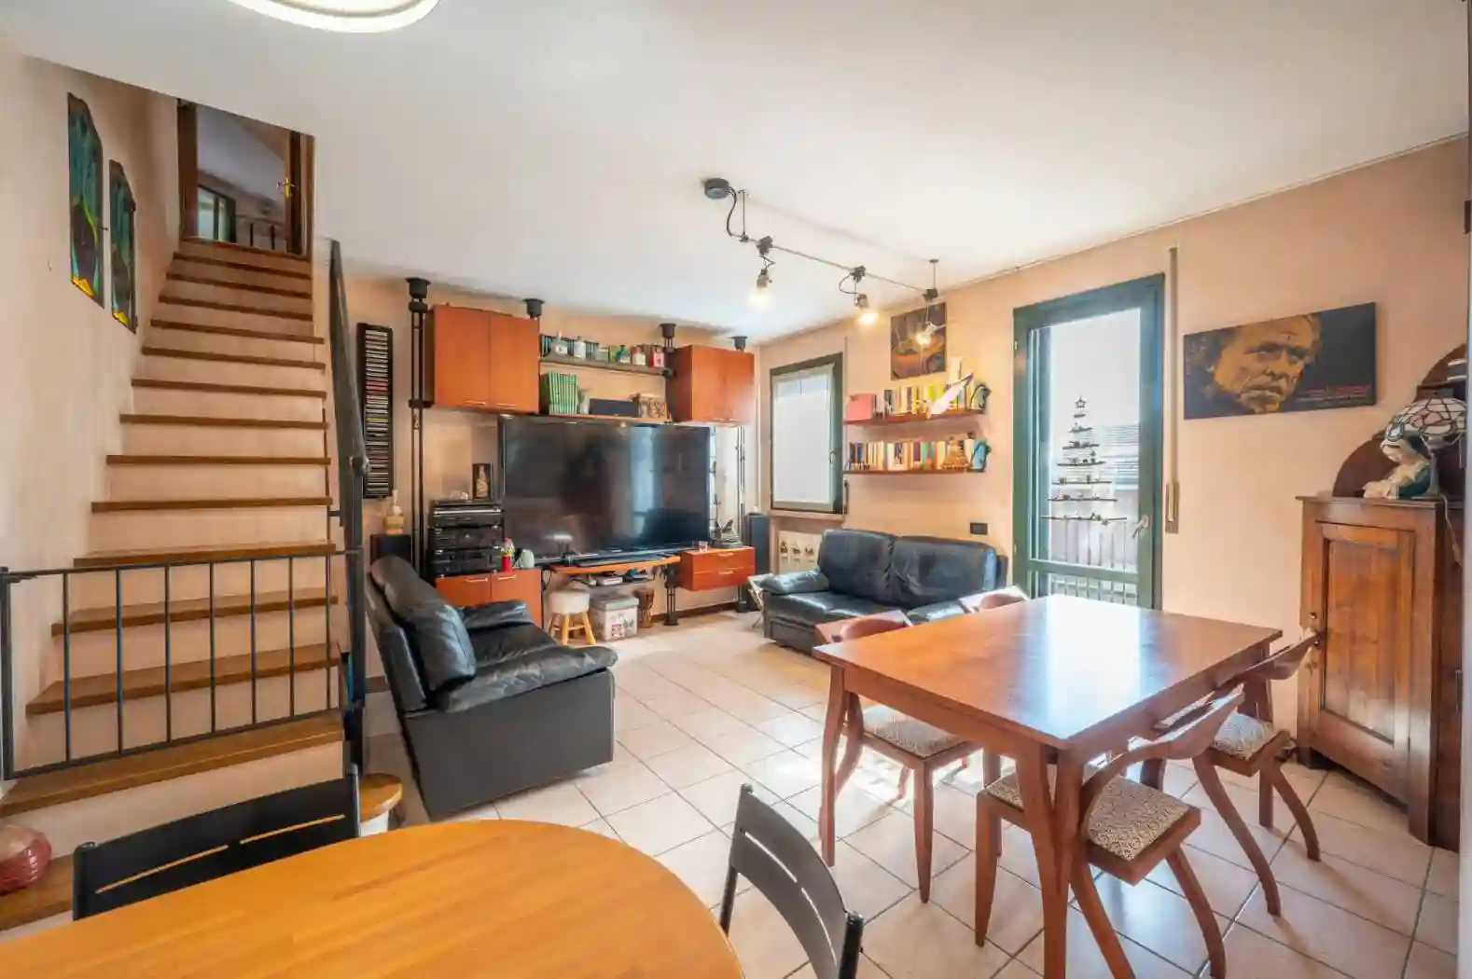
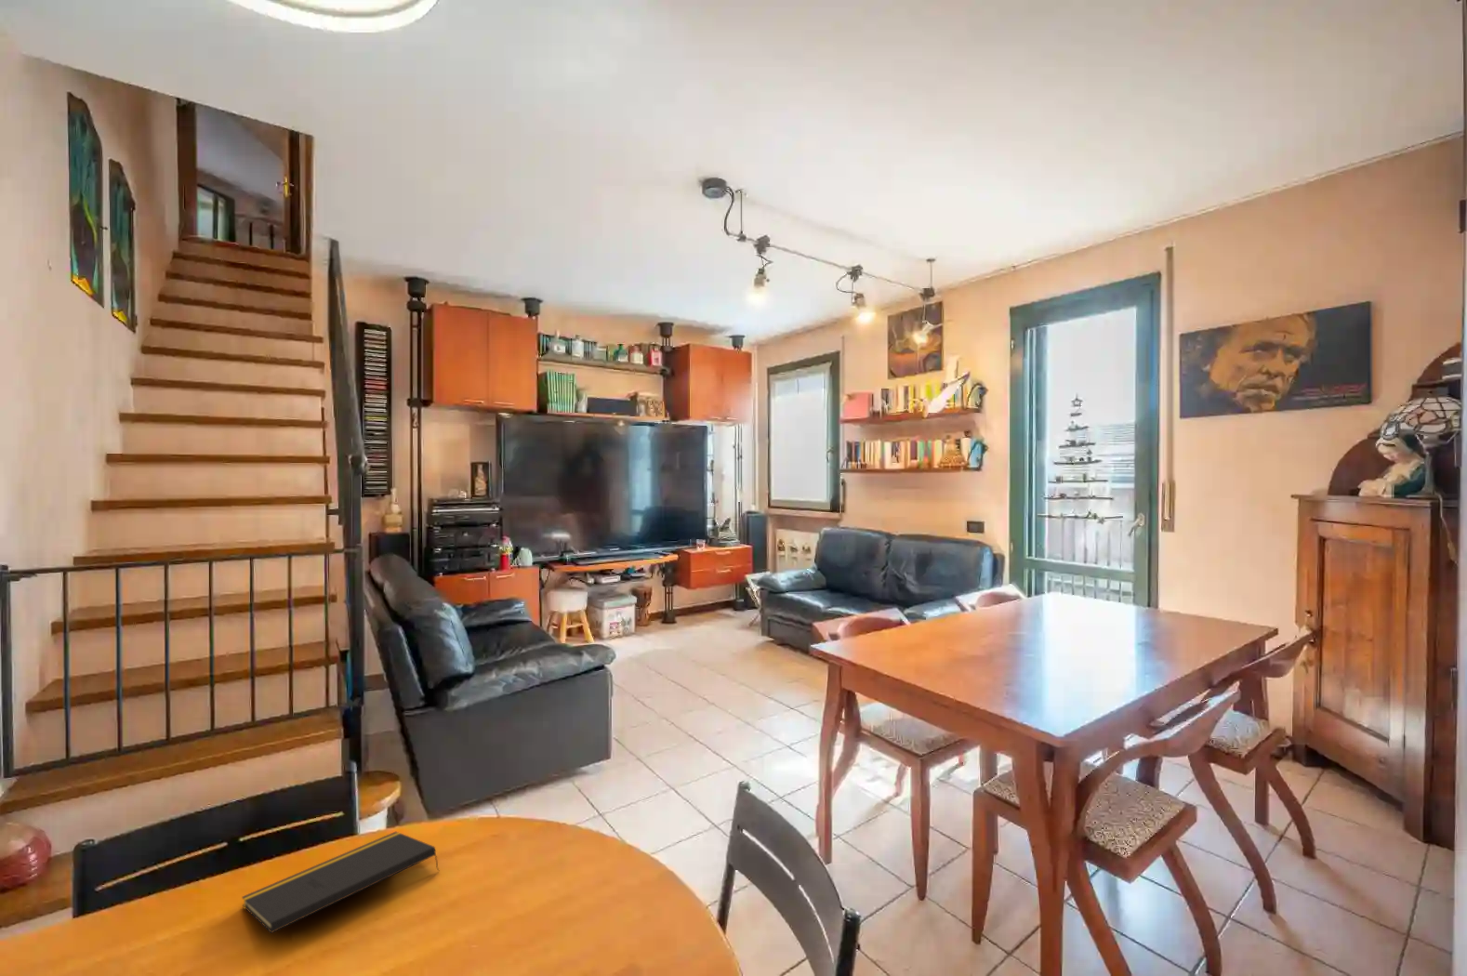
+ notepad (342, 875)
